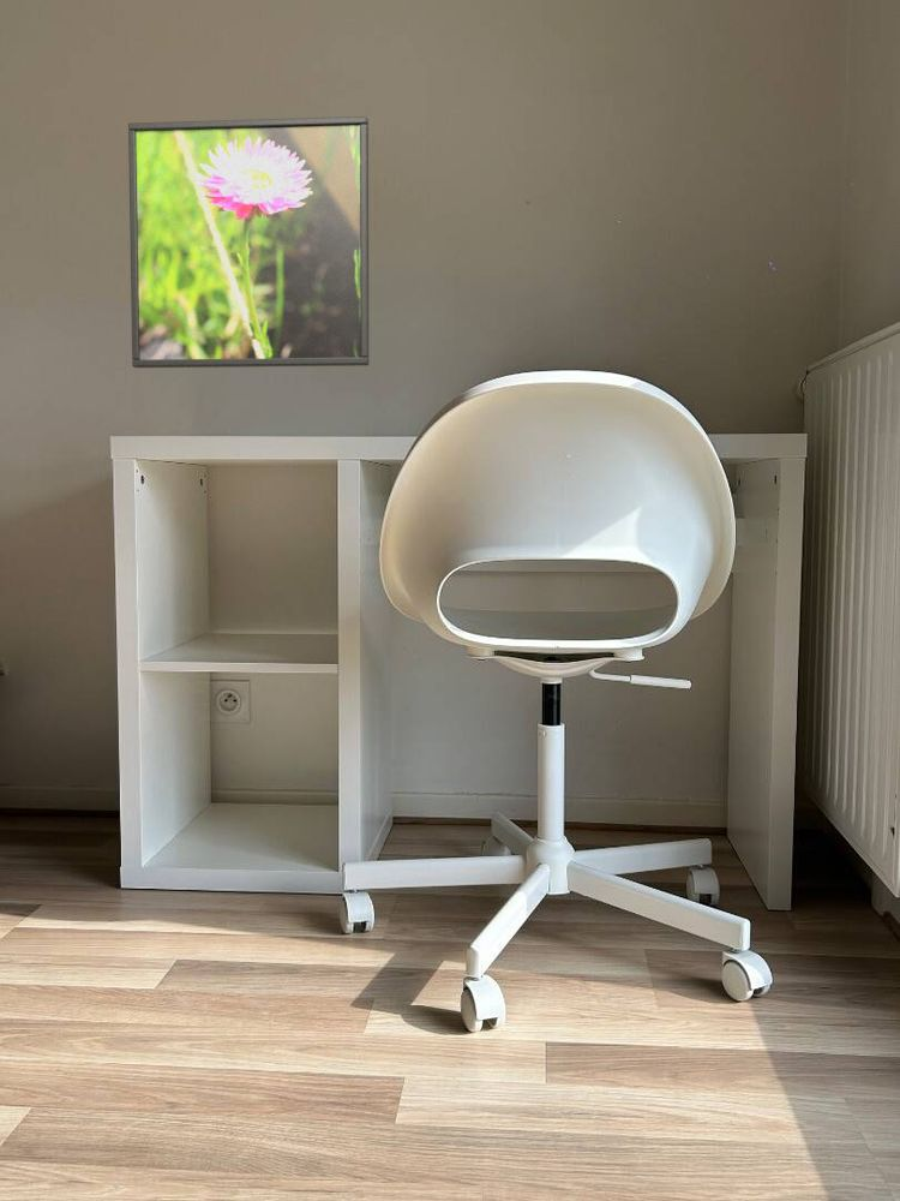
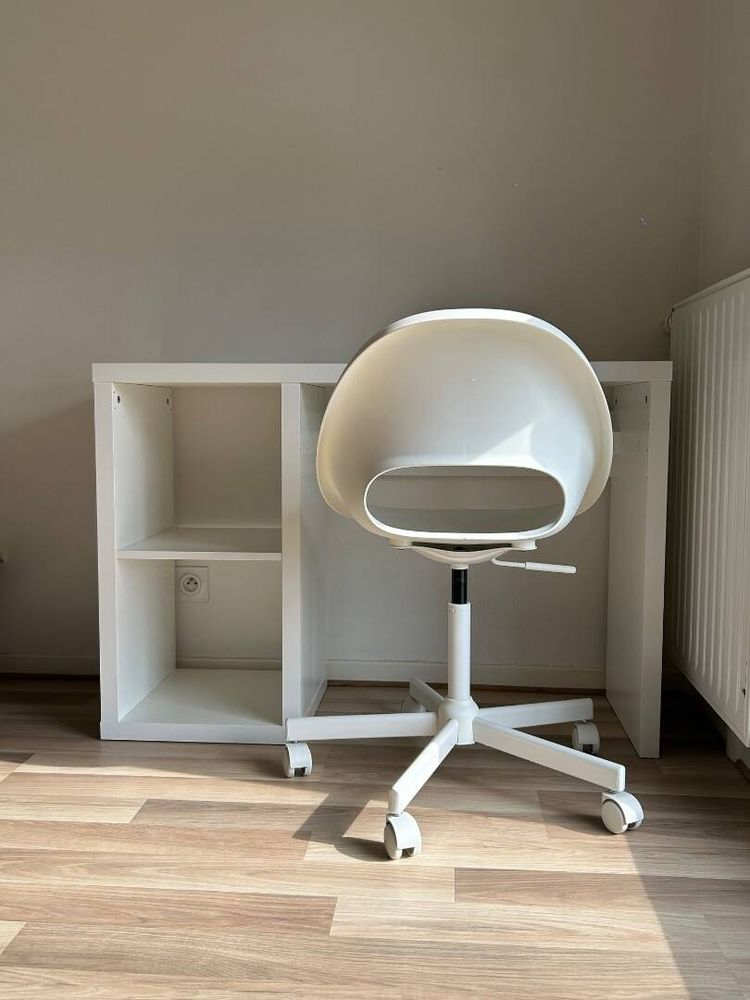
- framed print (248, 244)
